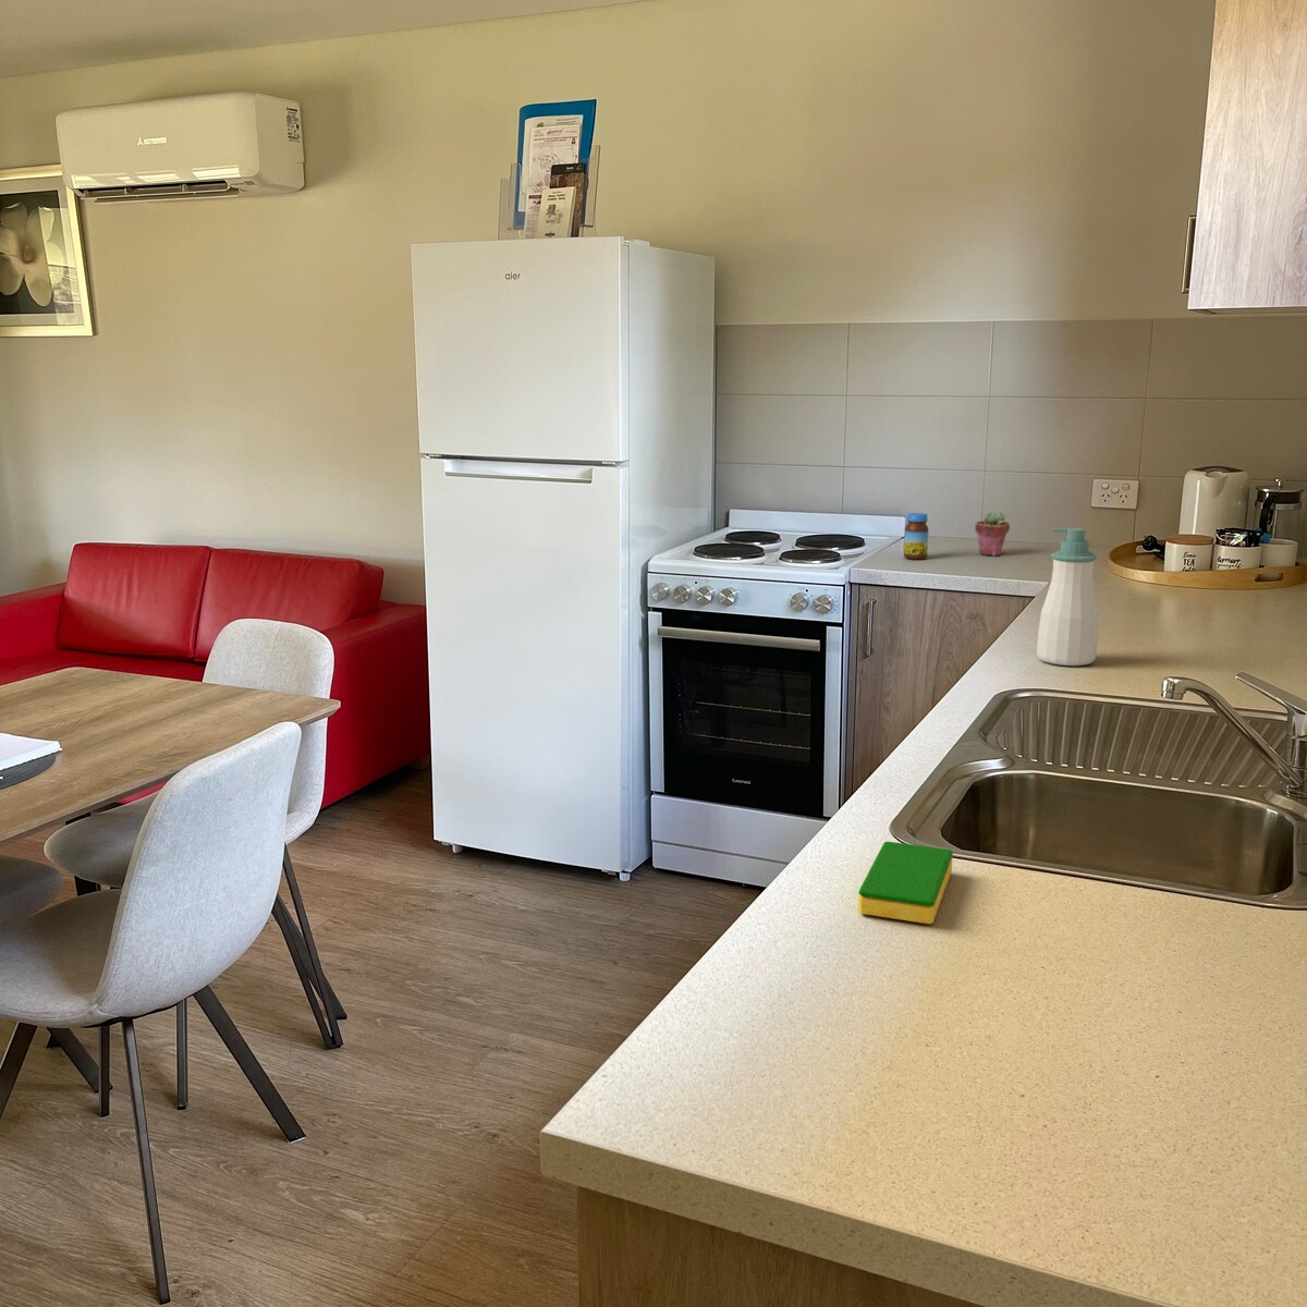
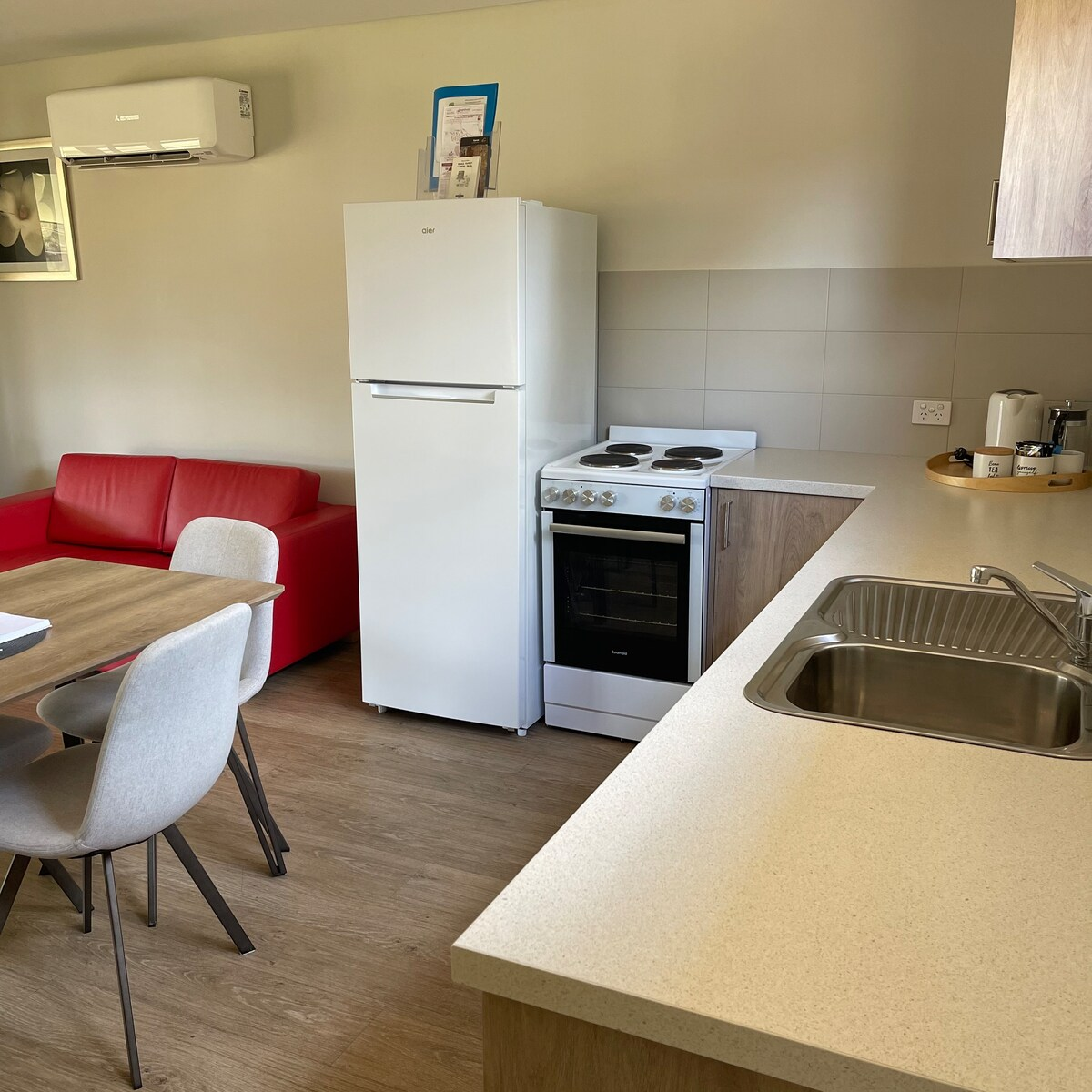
- potted succulent (991, 531)
- soap bottle (1071, 595)
- dish sponge (906, 880)
- jar (916, 535)
